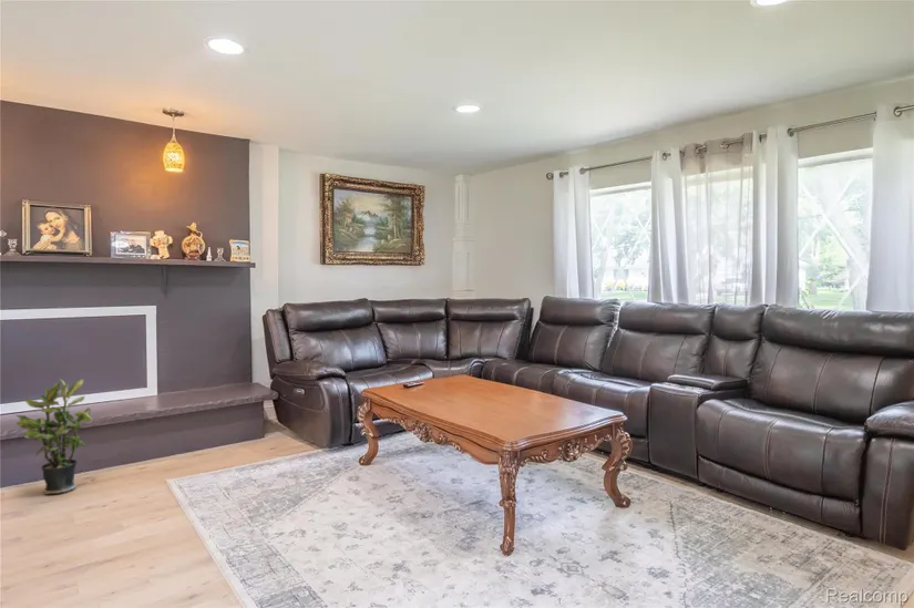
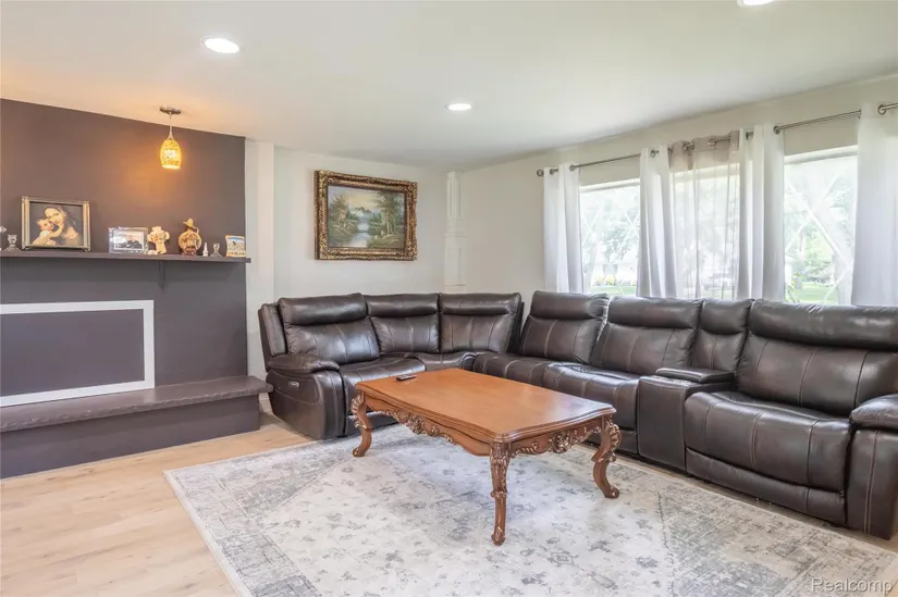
- potted plant (54, 434)
